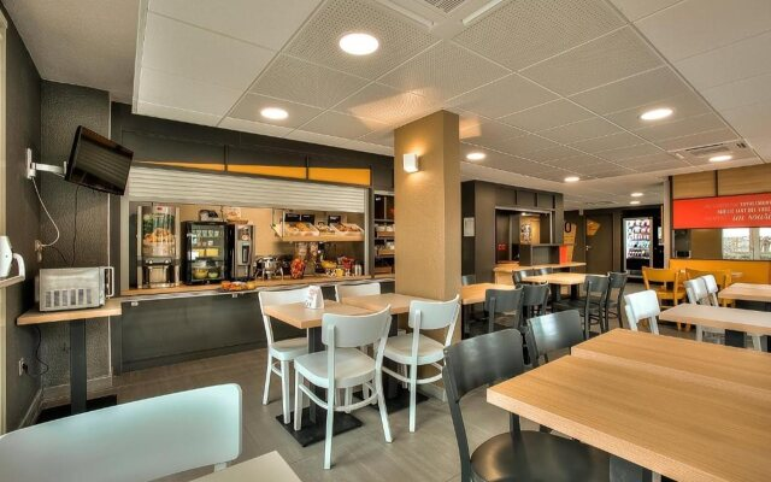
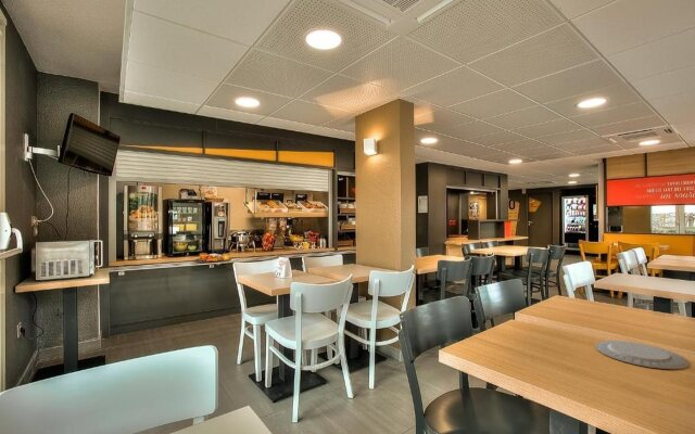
+ chinaware (639, 352)
